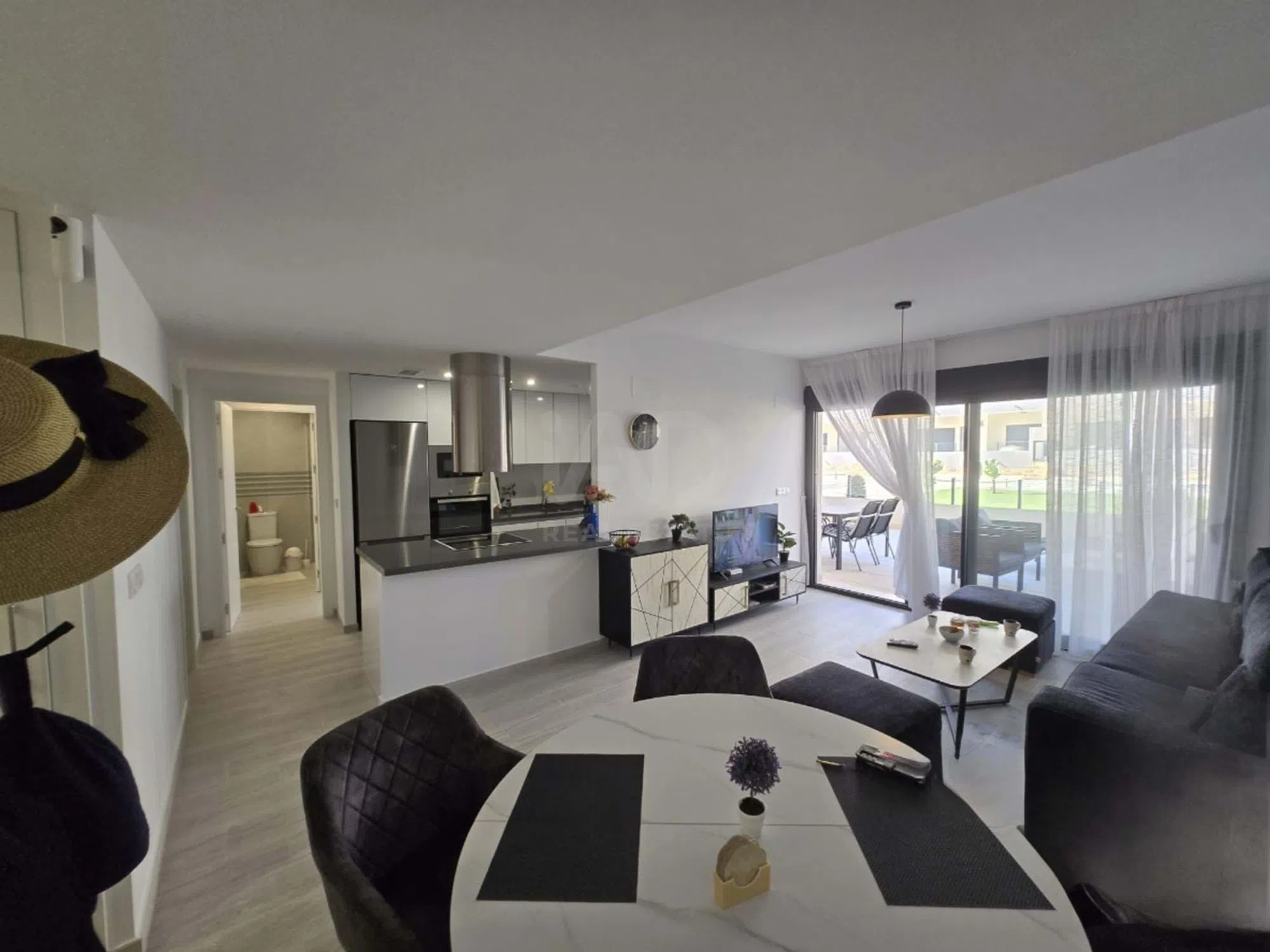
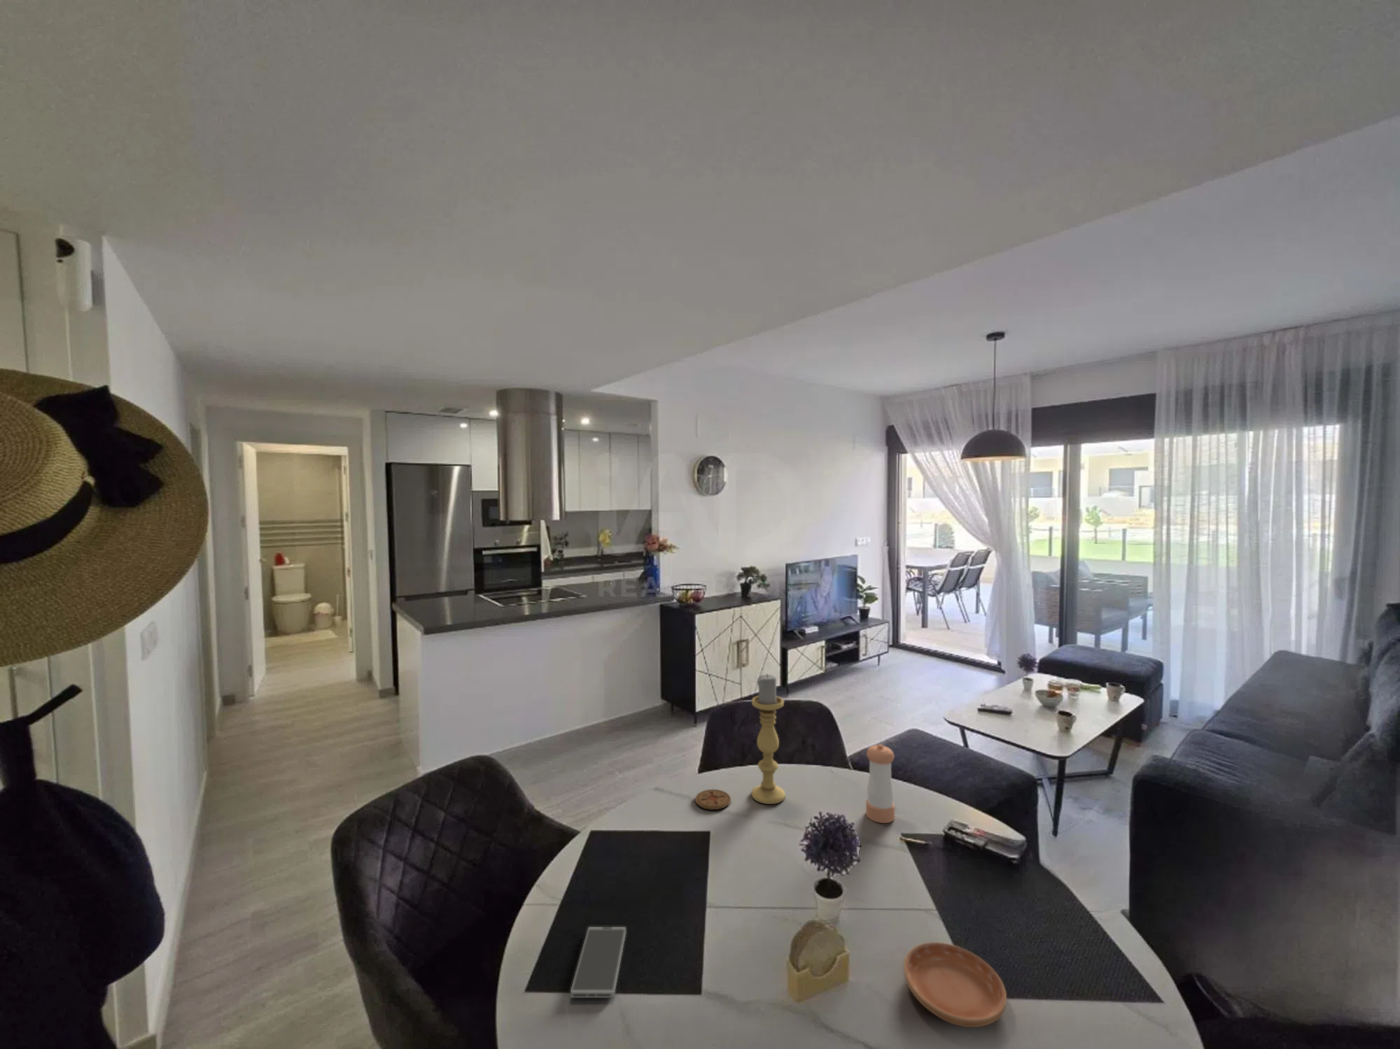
+ coaster (712, 799)
+ pepper shaker (880, 780)
+ smartphone (600, 960)
+ candle holder (768, 734)
+ saucer (952, 985)
